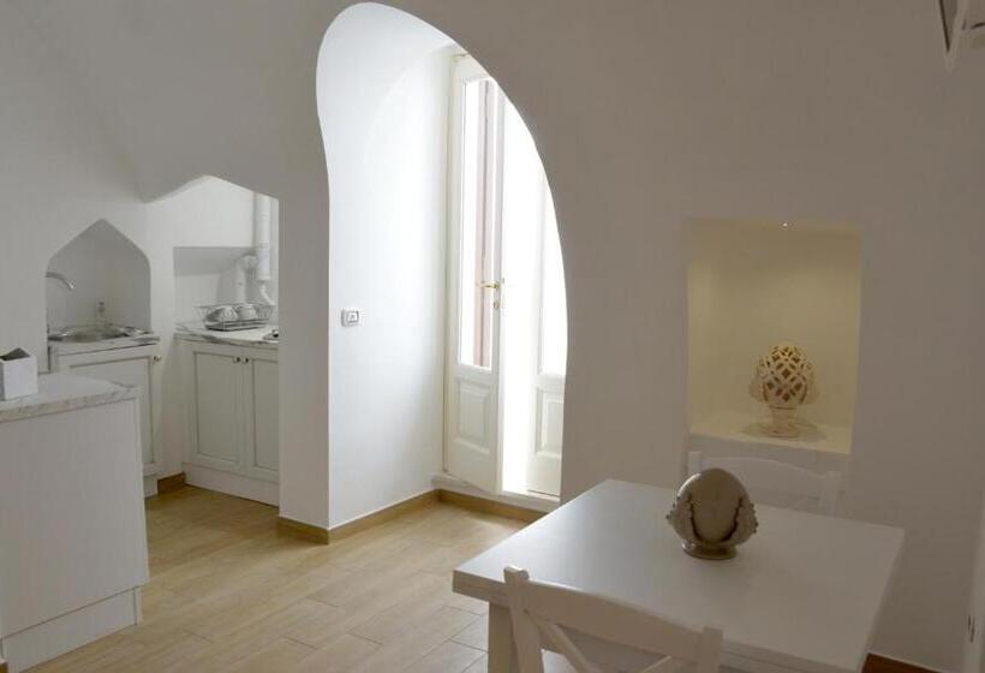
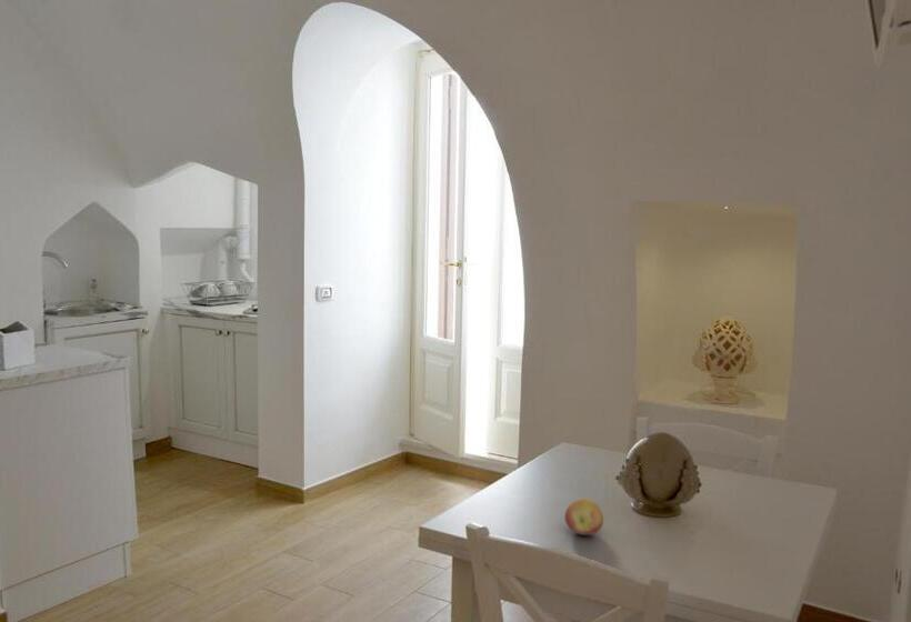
+ fruit (583, 515)
